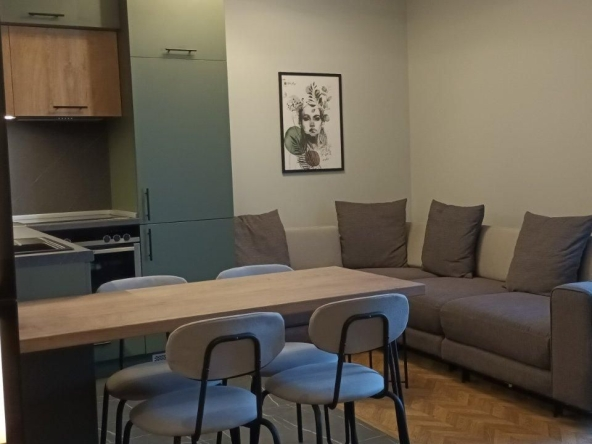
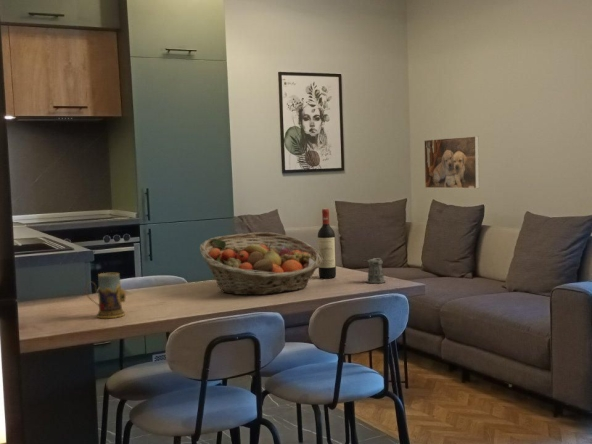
+ mug (106, 295)
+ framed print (450, 163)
+ pepper shaker (374, 269)
+ wine bottle (326, 243)
+ fruit basket (261, 262)
